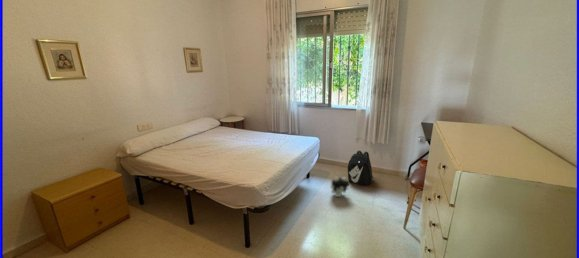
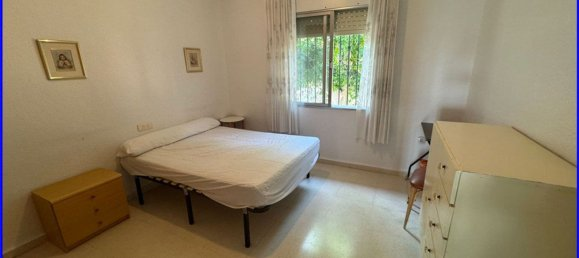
- backpack (361, 165)
- plush toy (339, 186)
